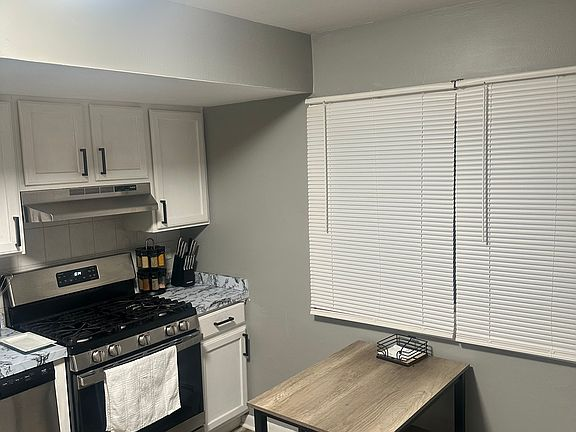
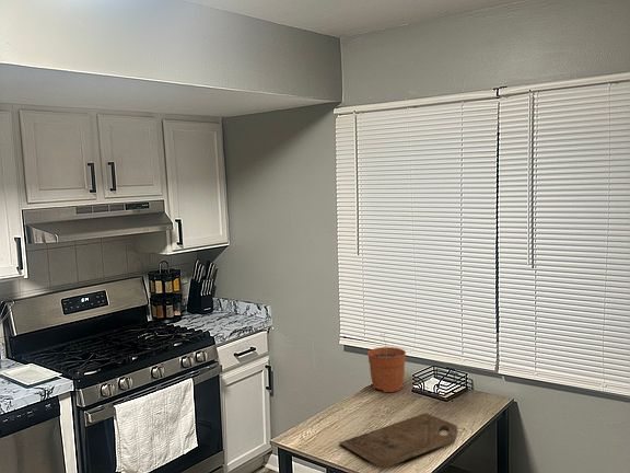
+ plant pot (386, 360)
+ cutting board (406, 438)
